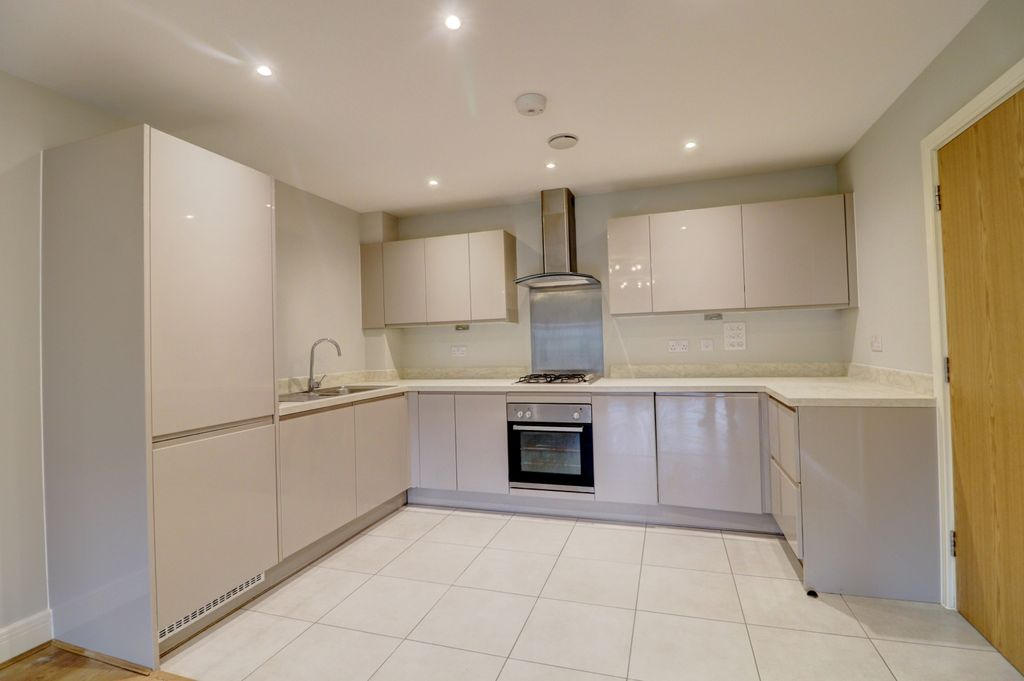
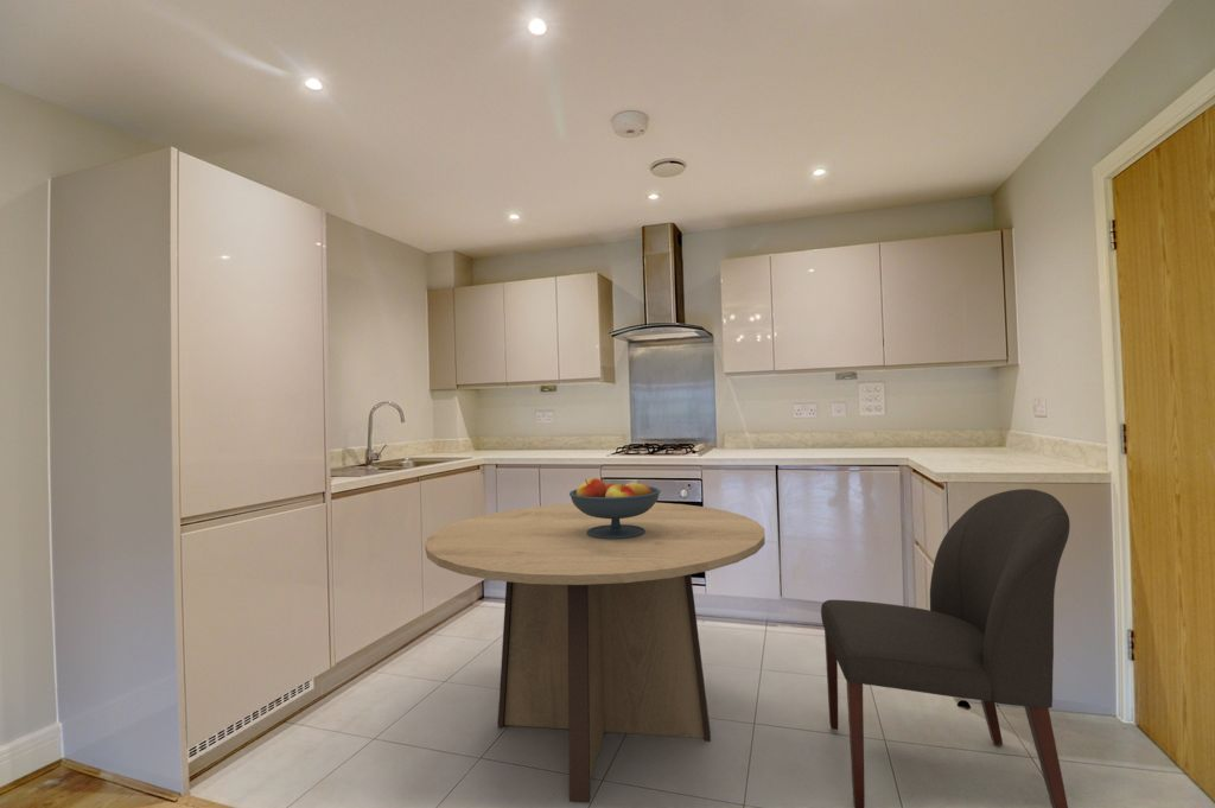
+ dining table (598, 628)
+ chair (934, 631)
+ fruit bowl (615, 503)
